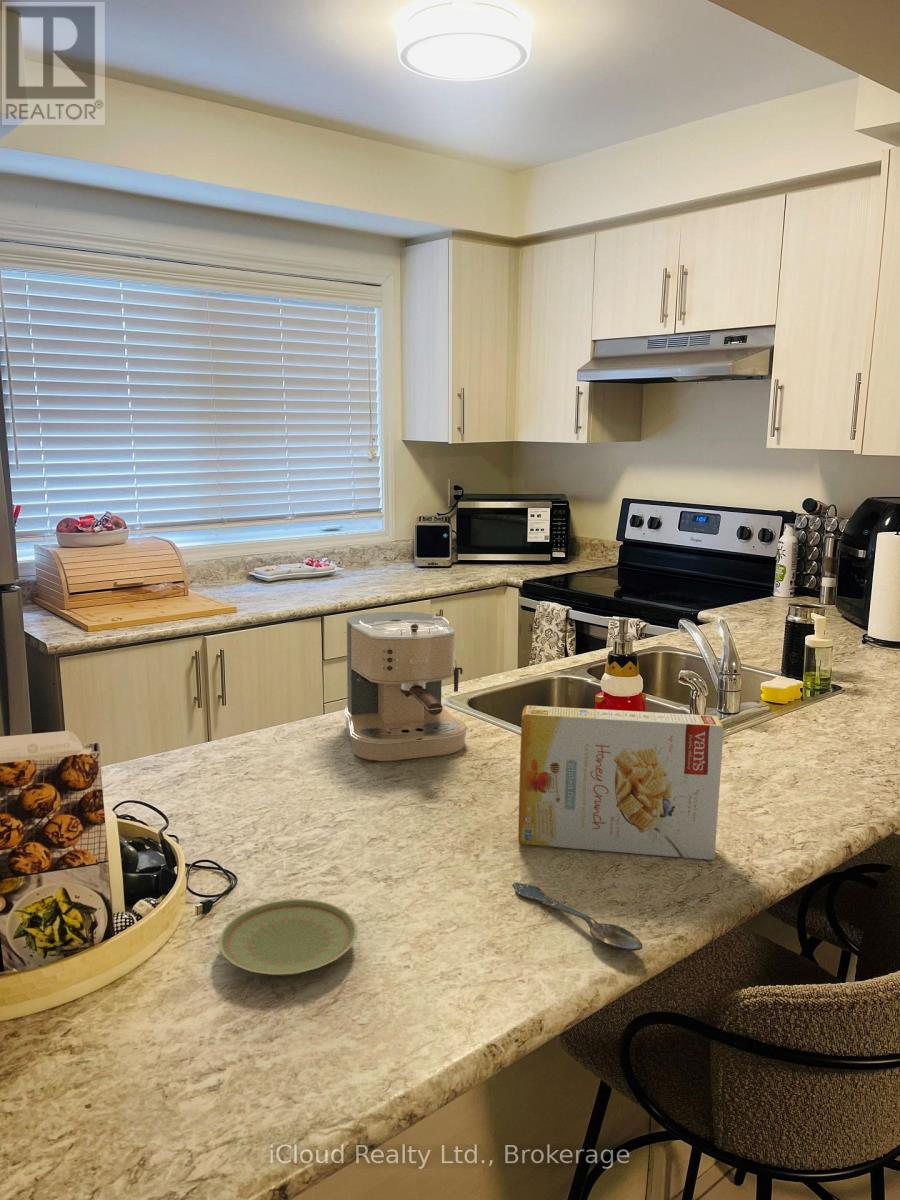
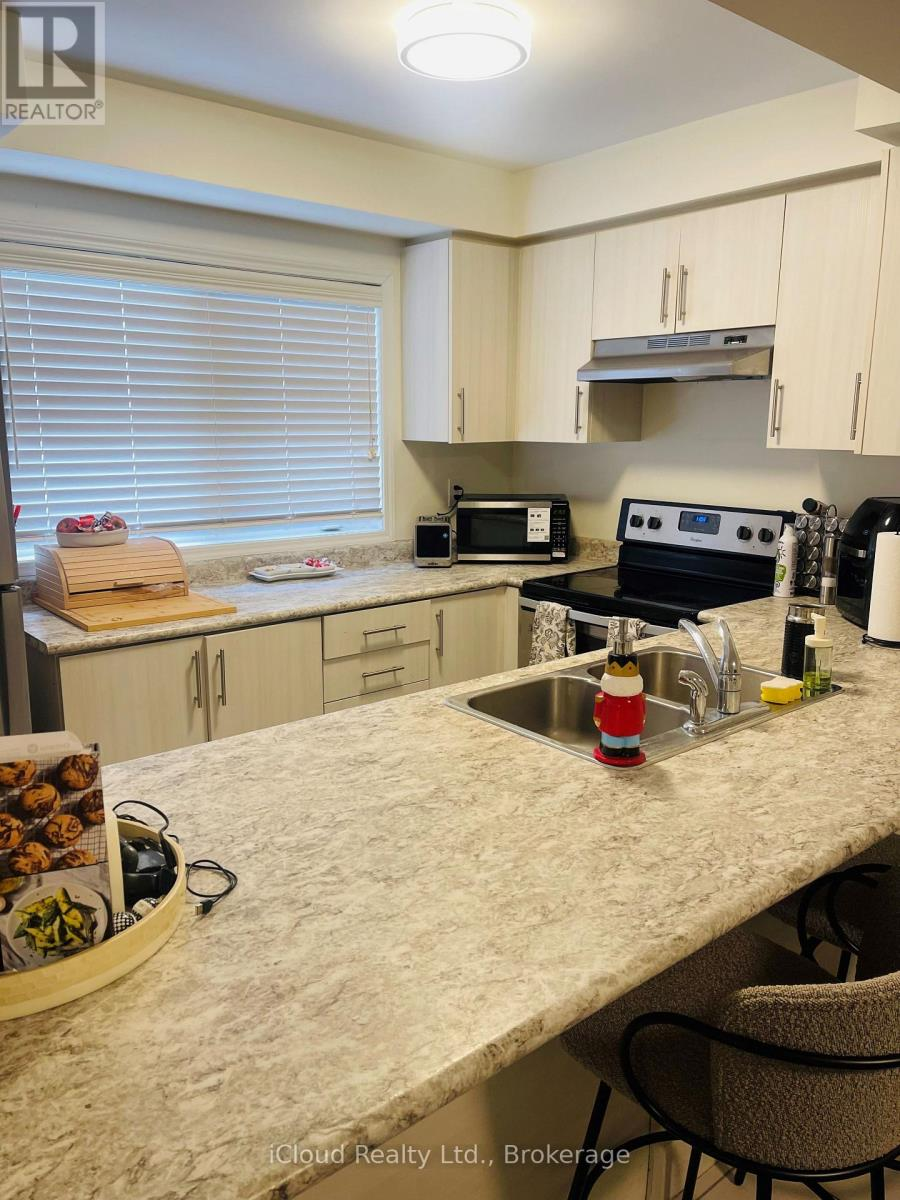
- coffee maker (405, 681)
- spoon (571, 913)
- plate (289, 941)
- cereal box (617, 781)
